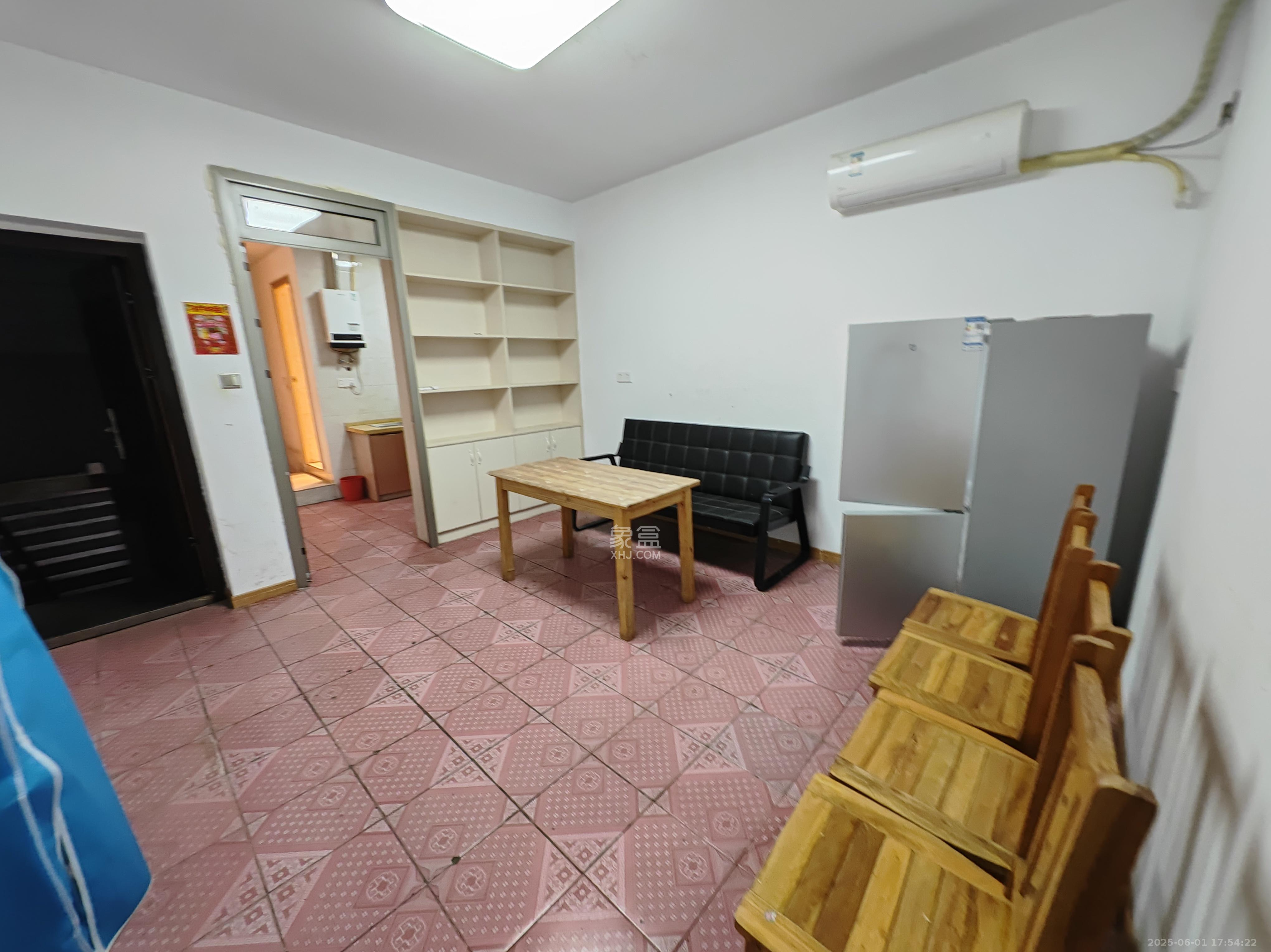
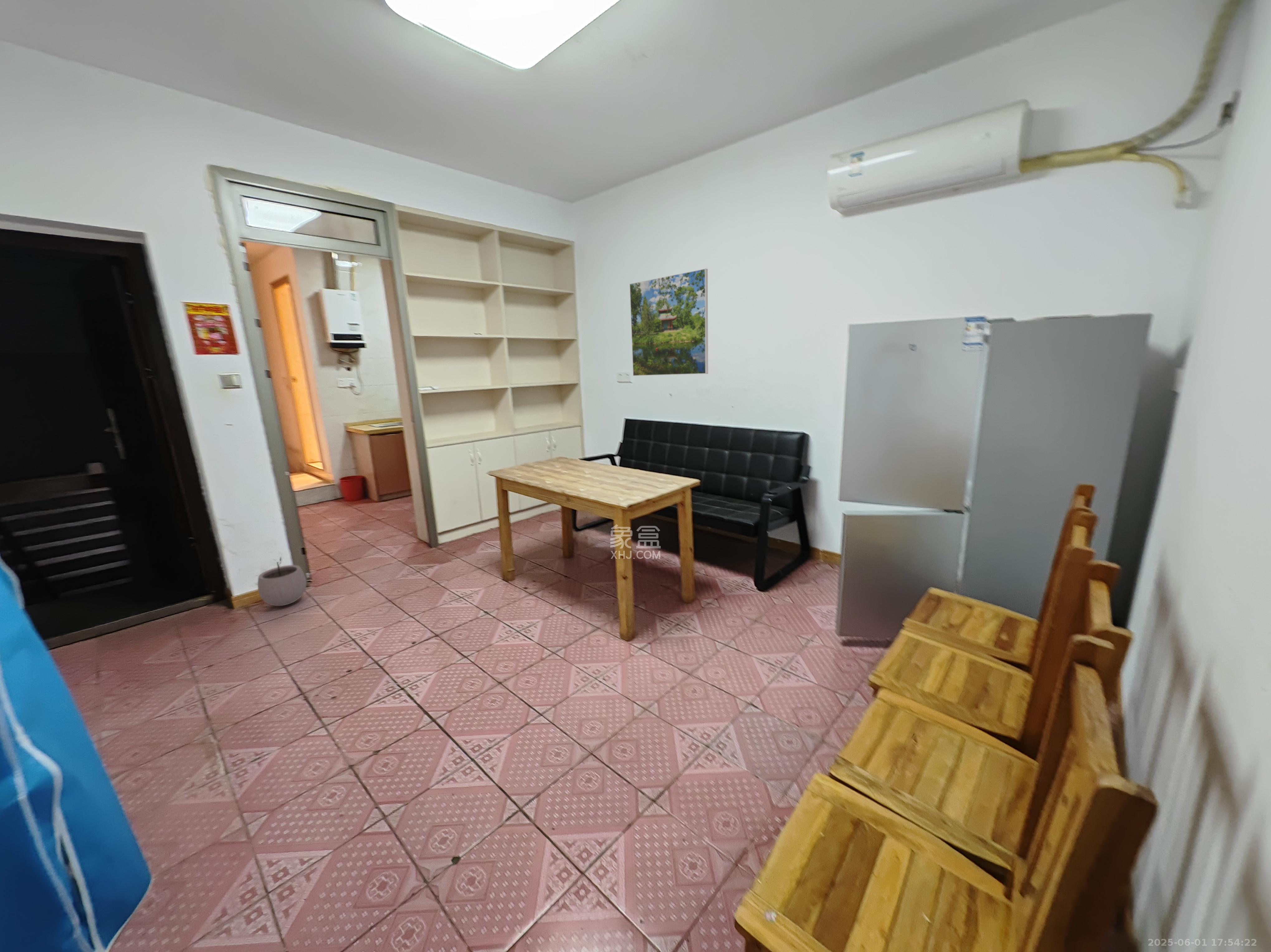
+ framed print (667, 327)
+ plant pot (282, 580)
